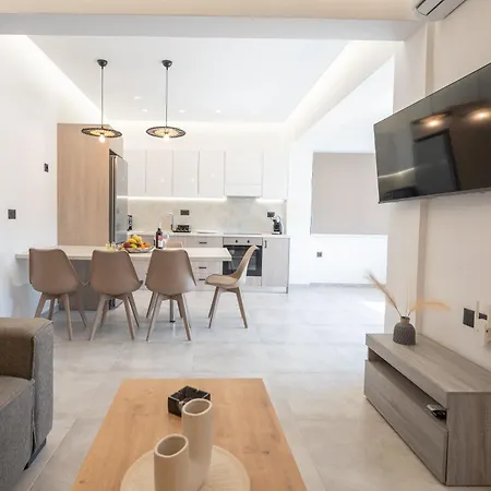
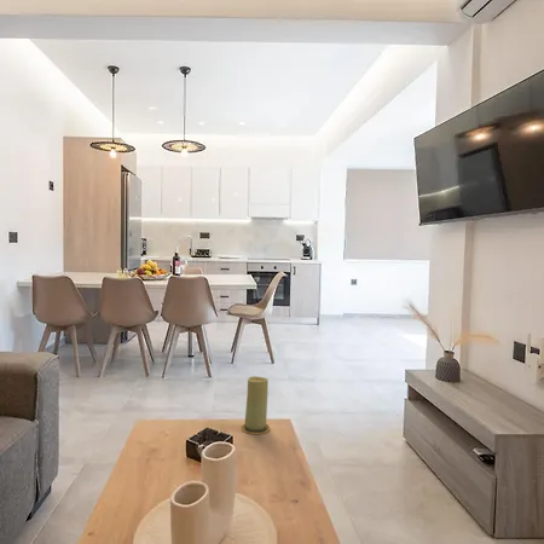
+ candle (255, 403)
